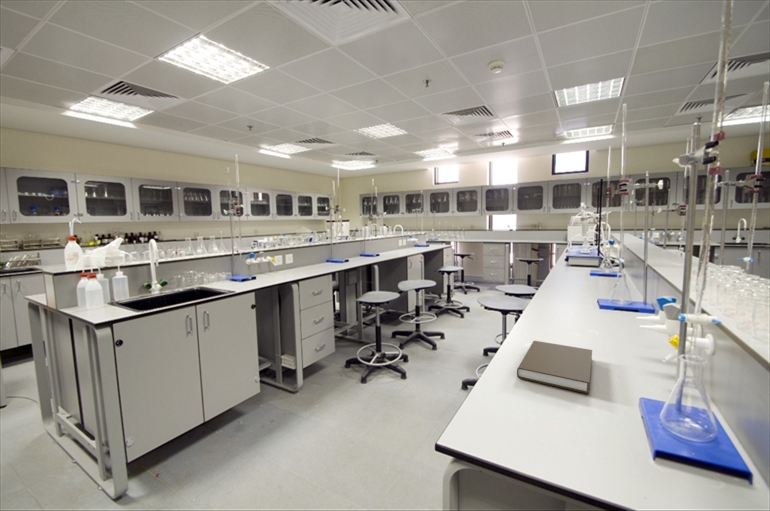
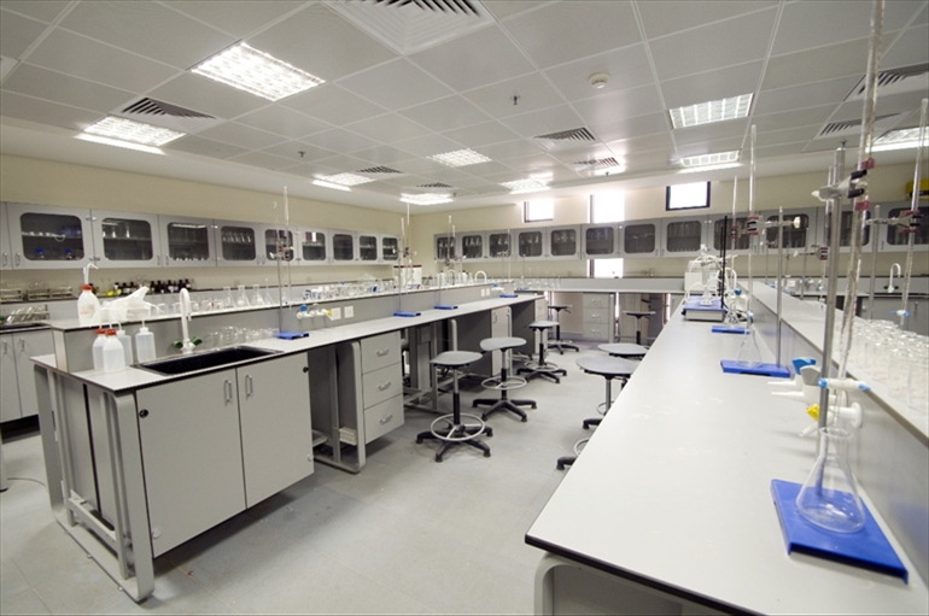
- book (556, 363)
